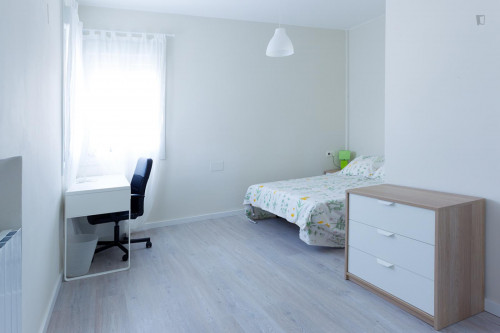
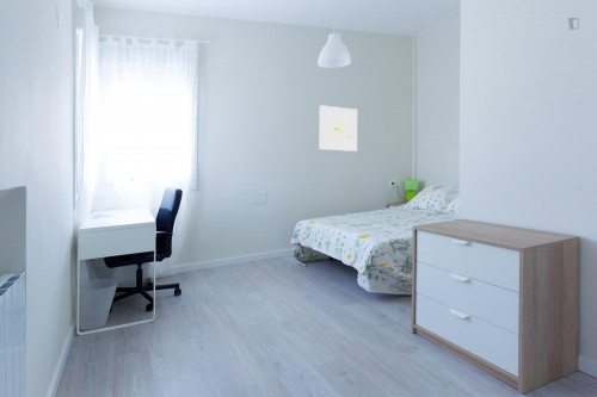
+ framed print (338, 129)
